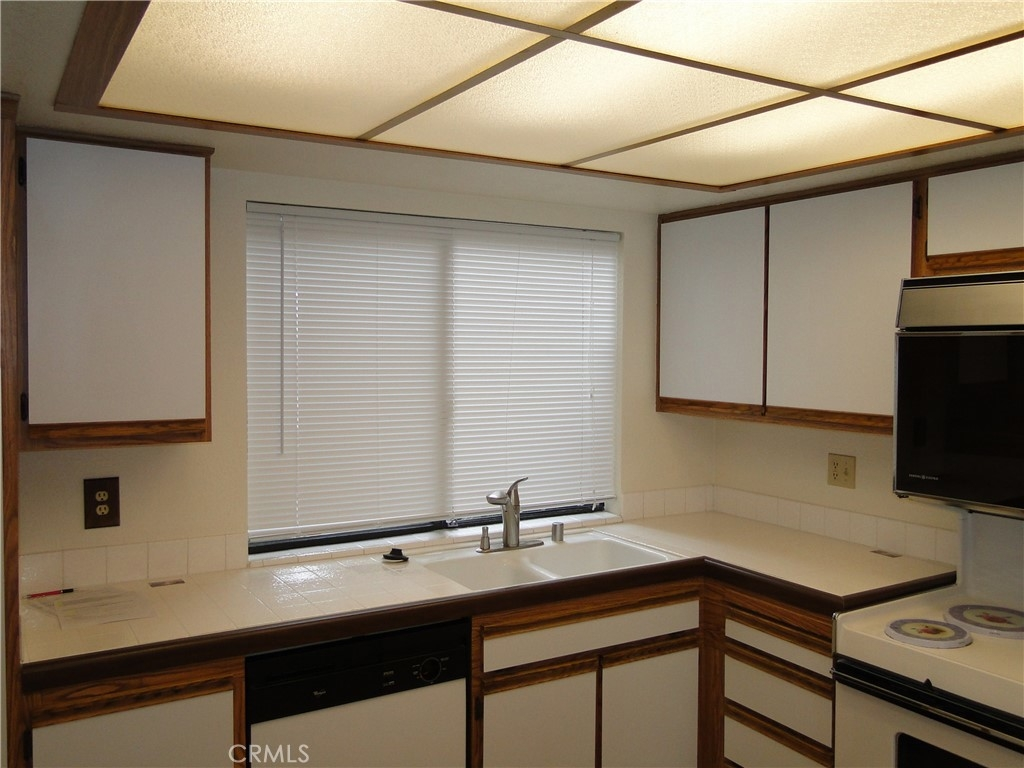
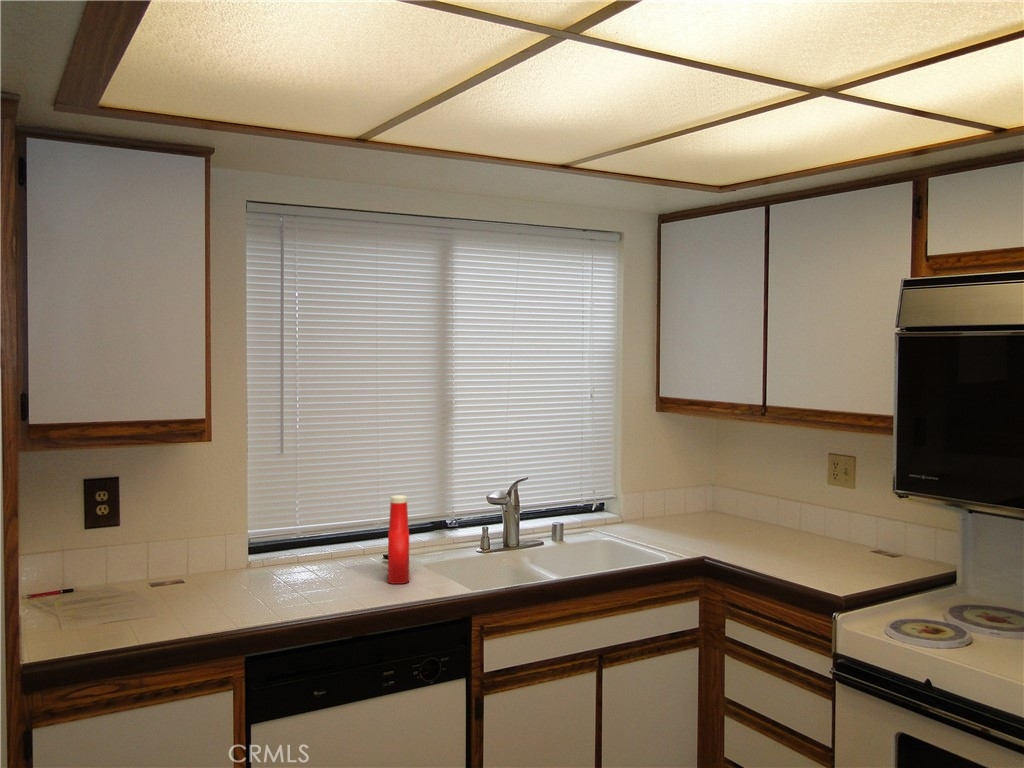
+ soap bottle (398, 537)
